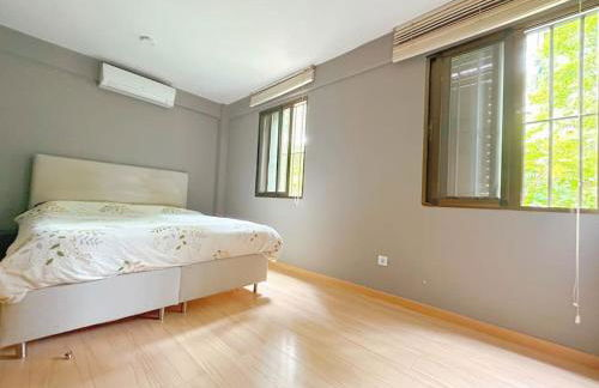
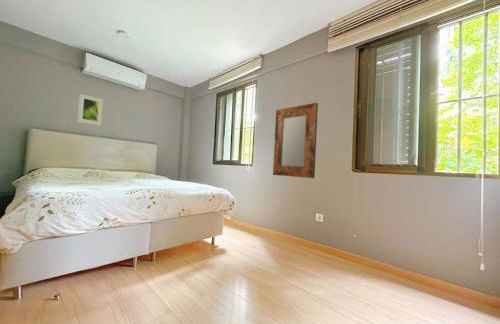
+ home mirror (293, 141)
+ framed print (90, 110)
